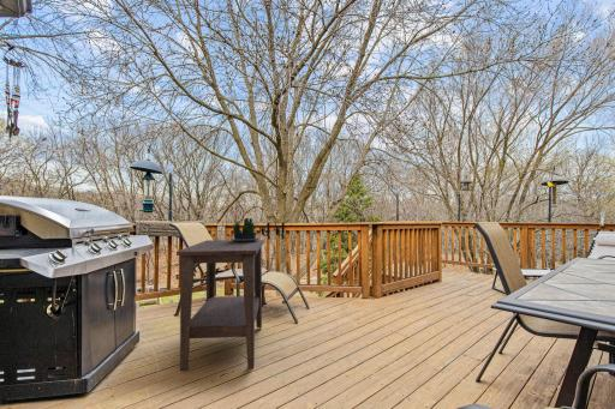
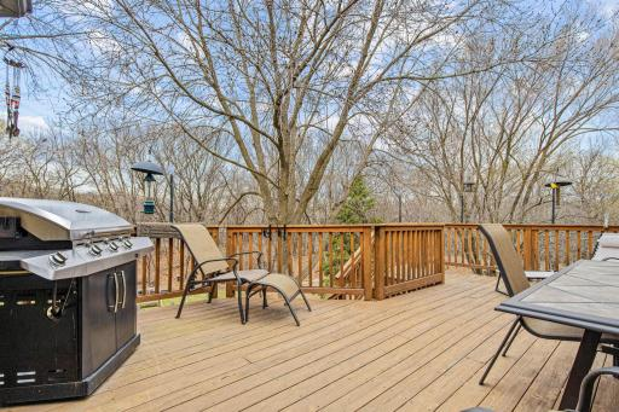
- side table (227, 296)
- potted plant (246, 229)
